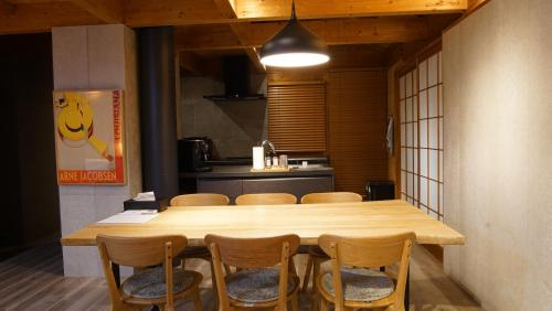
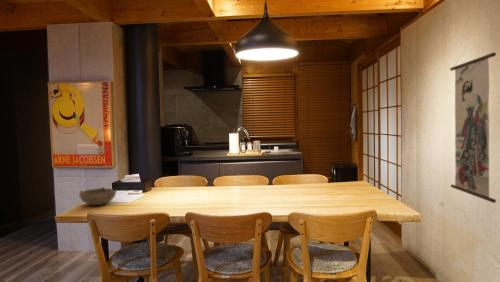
+ bowl (98, 196)
+ wall scroll (470, 118)
